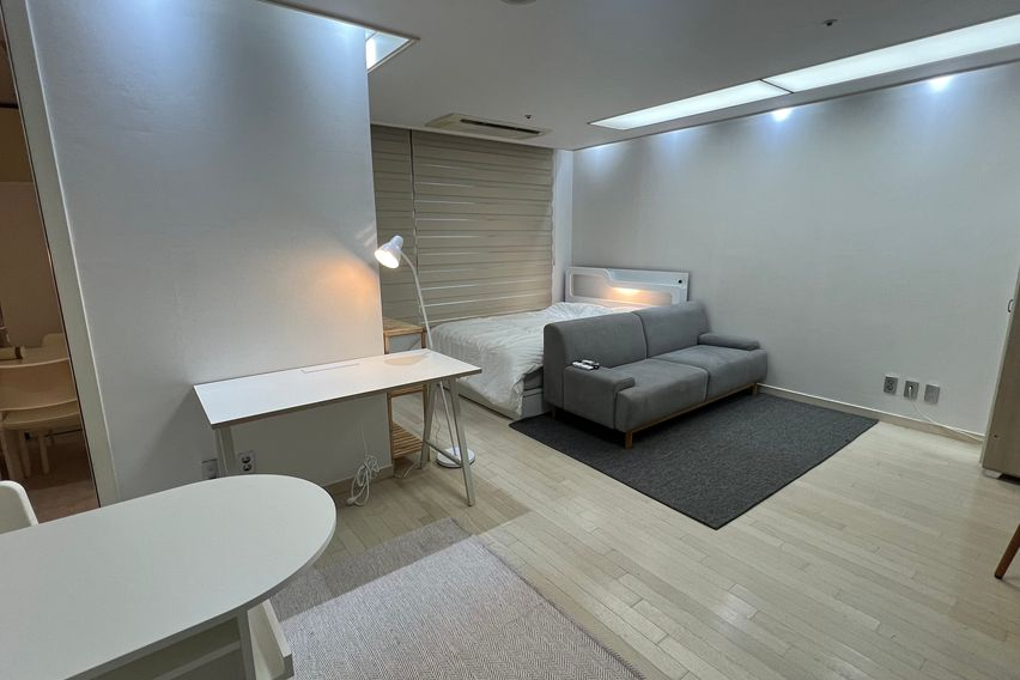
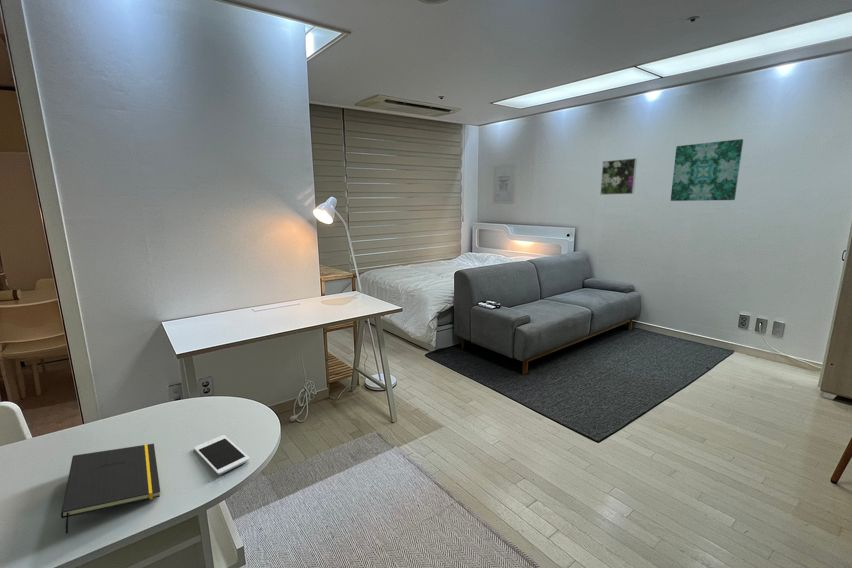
+ wall art (704, 172)
+ wall art (503, 184)
+ notepad (114, 475)
+ cell phone (221, 453)
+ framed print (617, 177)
